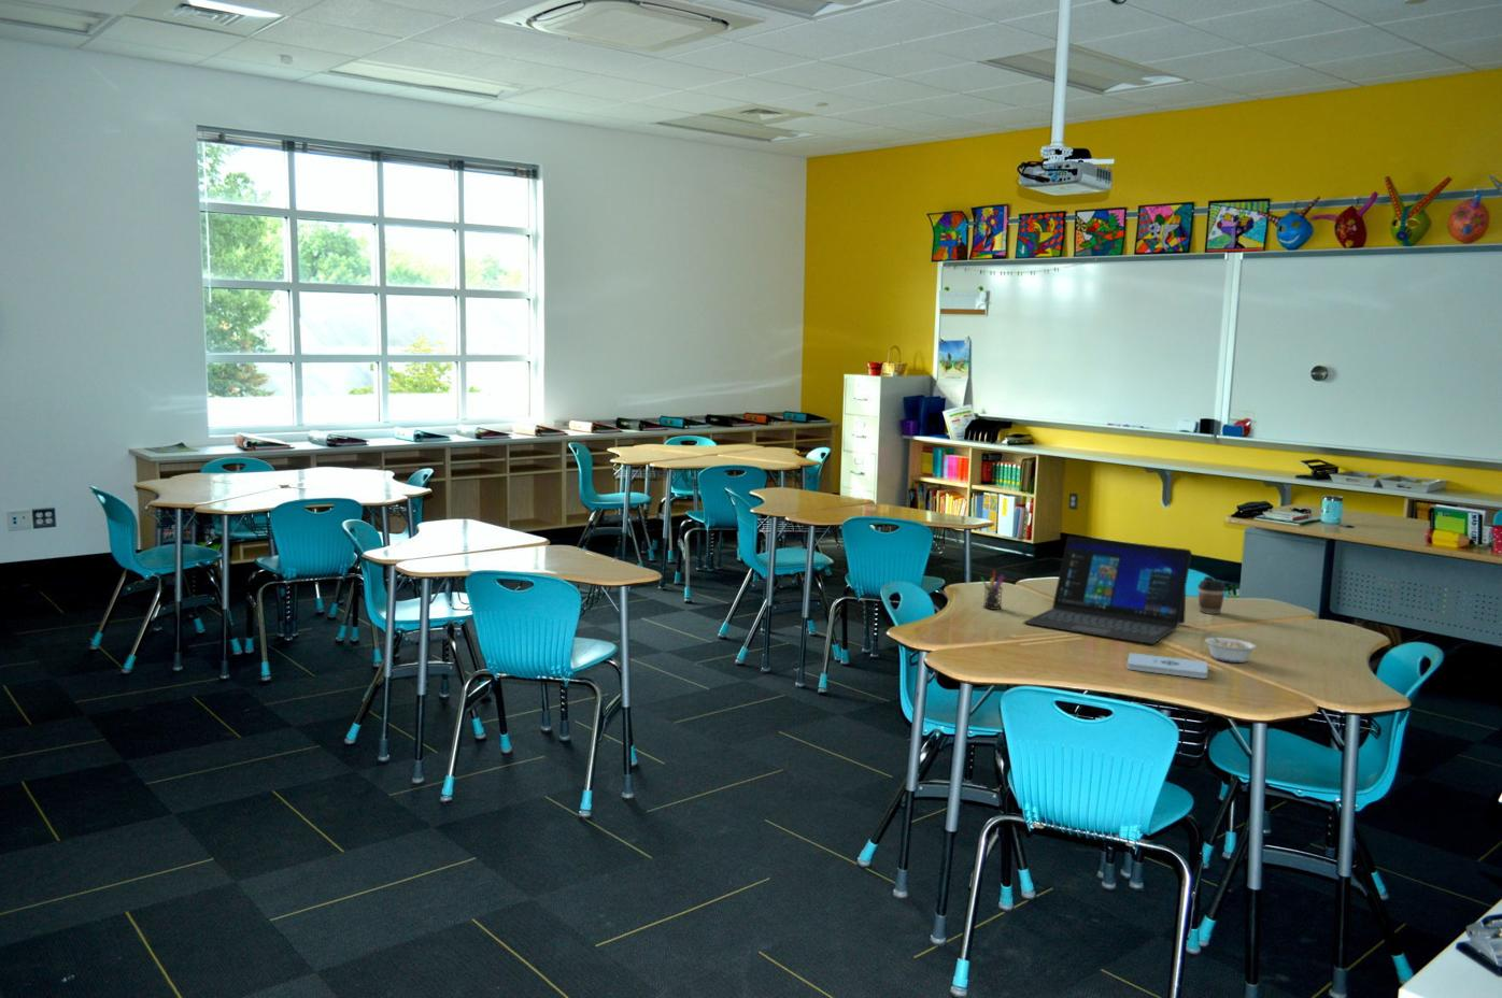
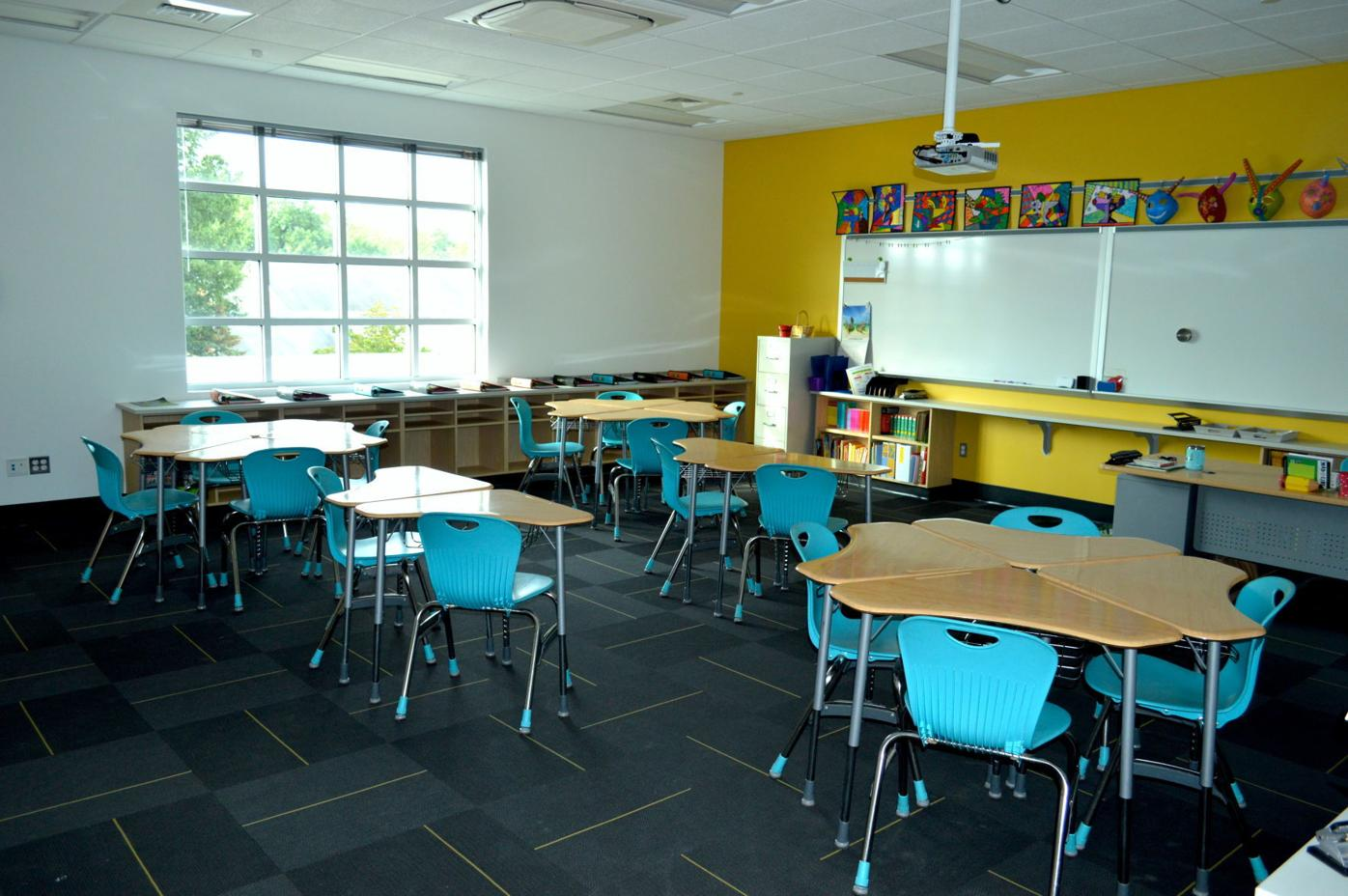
- coffee cup (1210, 595)
- laptop (1108, 586)
- legume (1228, 648)
- pen holder (991, 589)
- notepad (1167, 665)
